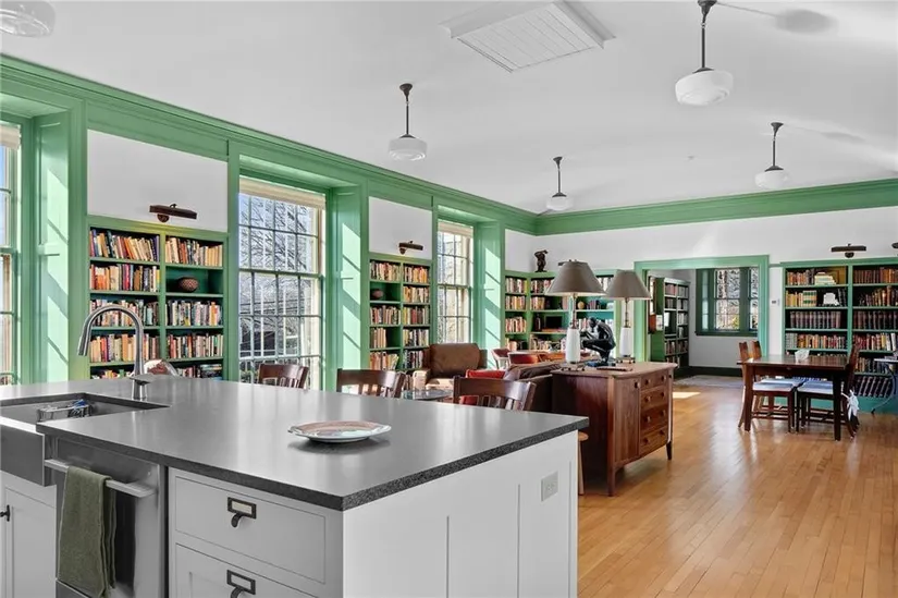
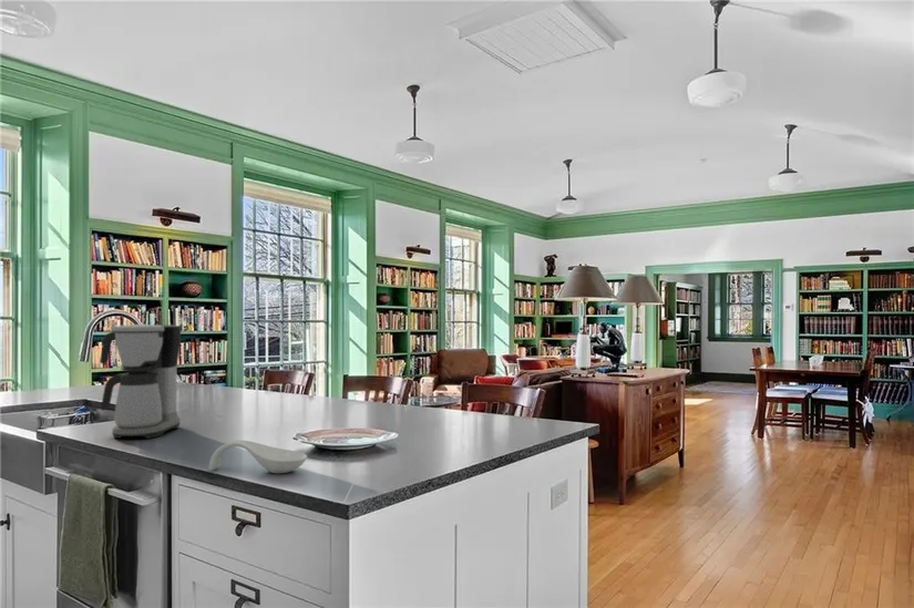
+ spoon rest (258, 455)
+ coffee maker (141, 378)
